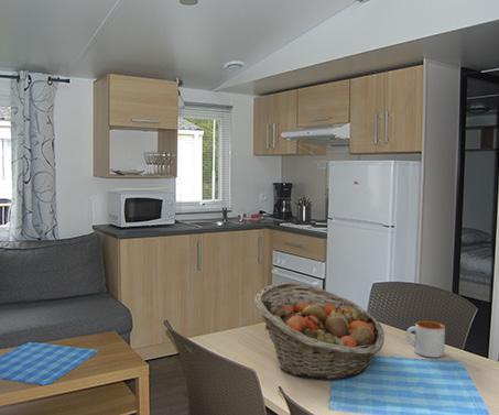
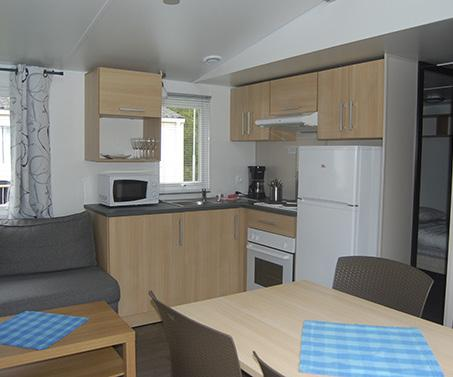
- mug (424, 338)
- fruit basket (319, 326)
